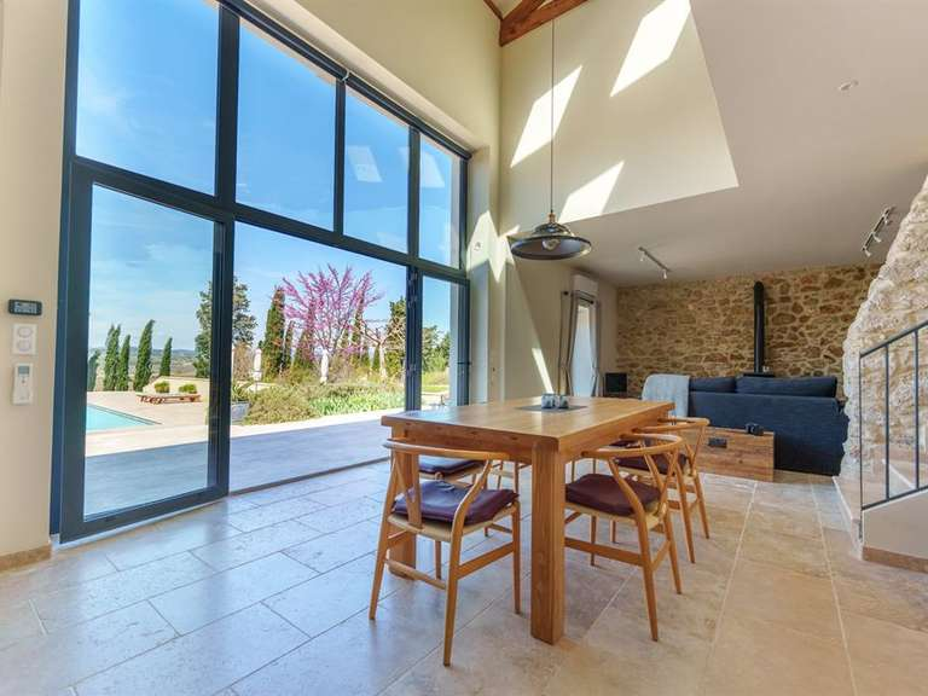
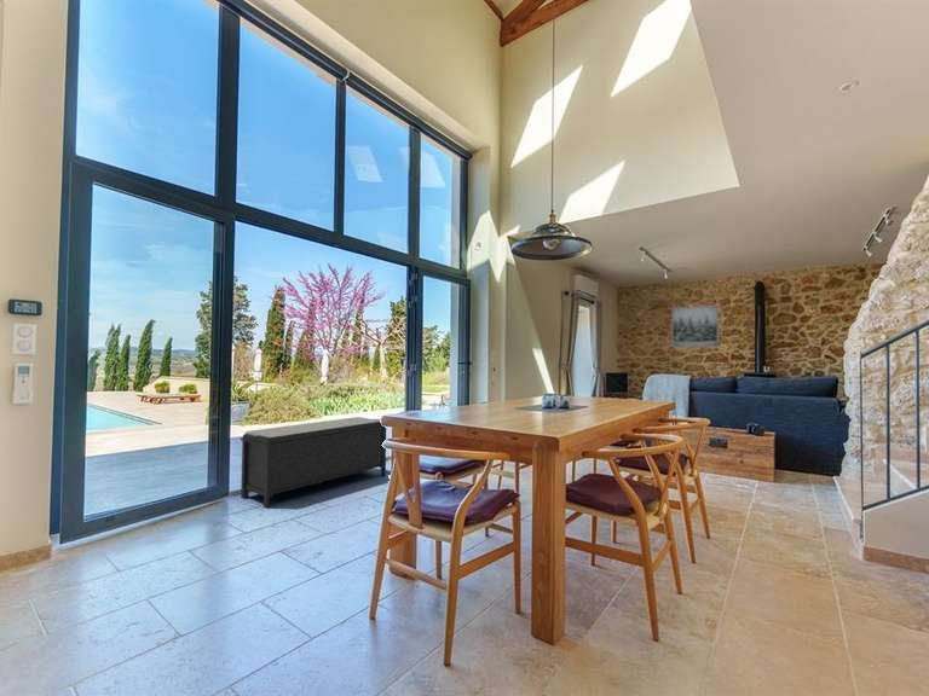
+ wall art (694, 326)
+ bench (319, 454)
